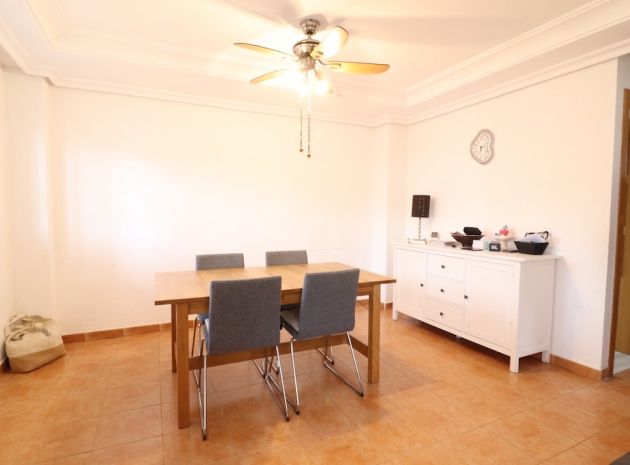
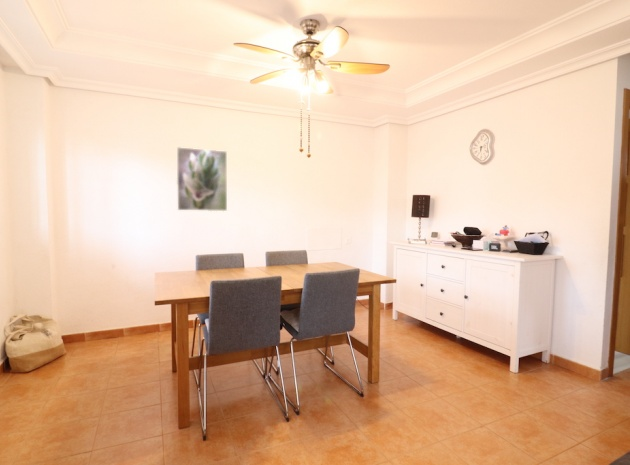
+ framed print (202, 180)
